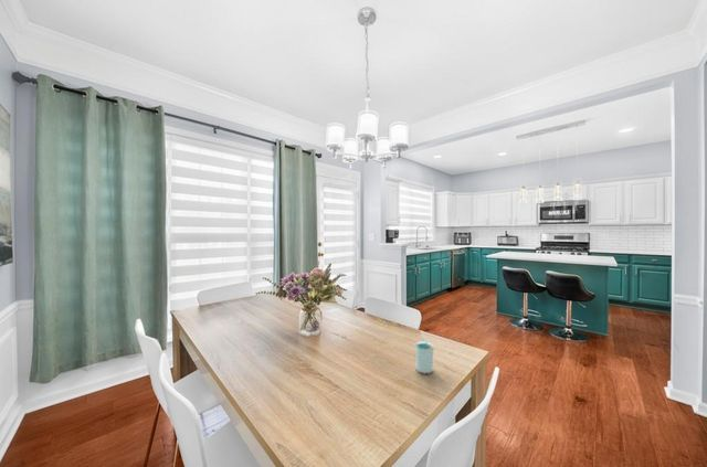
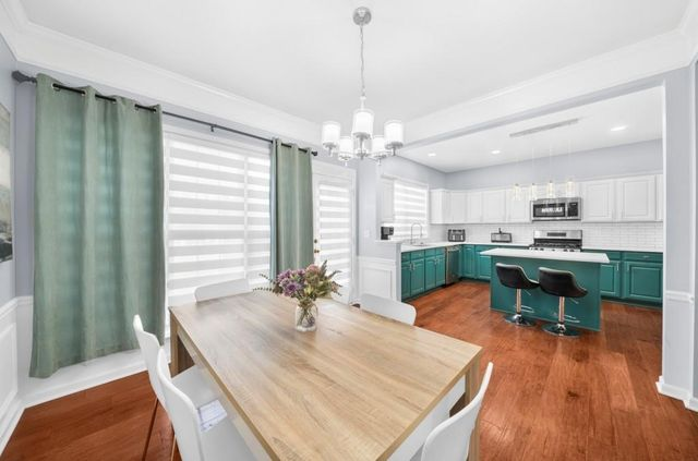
- cup (424, 354)
